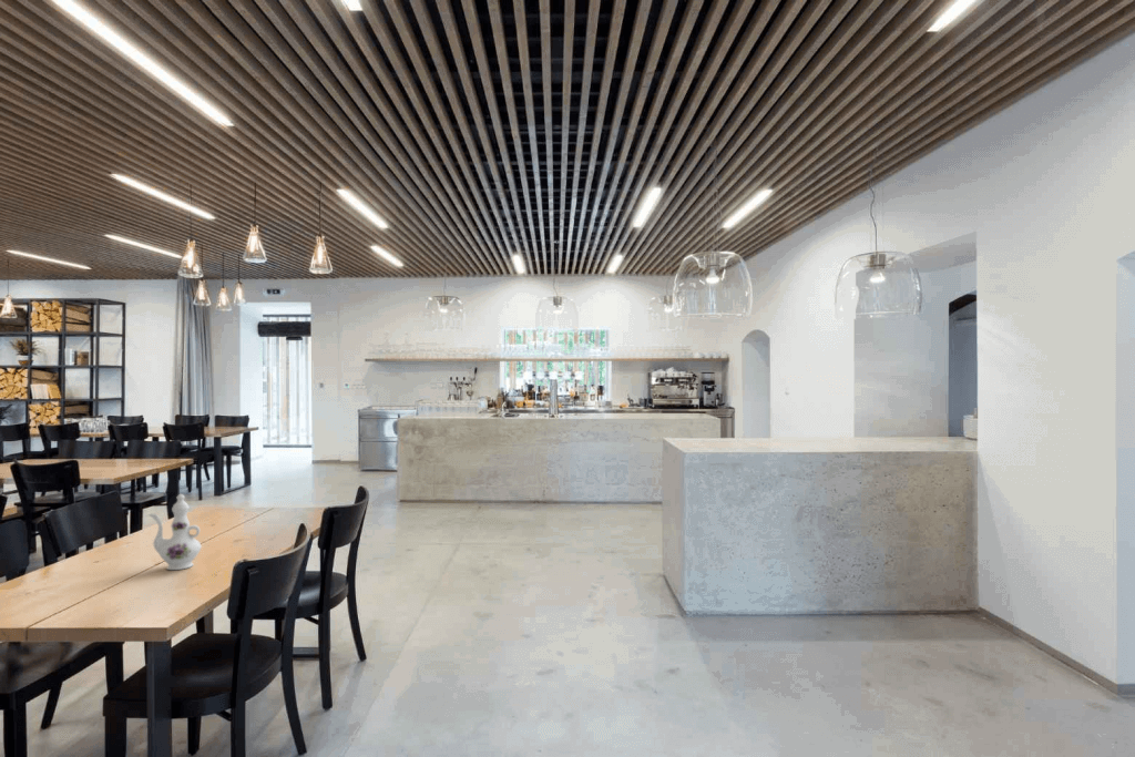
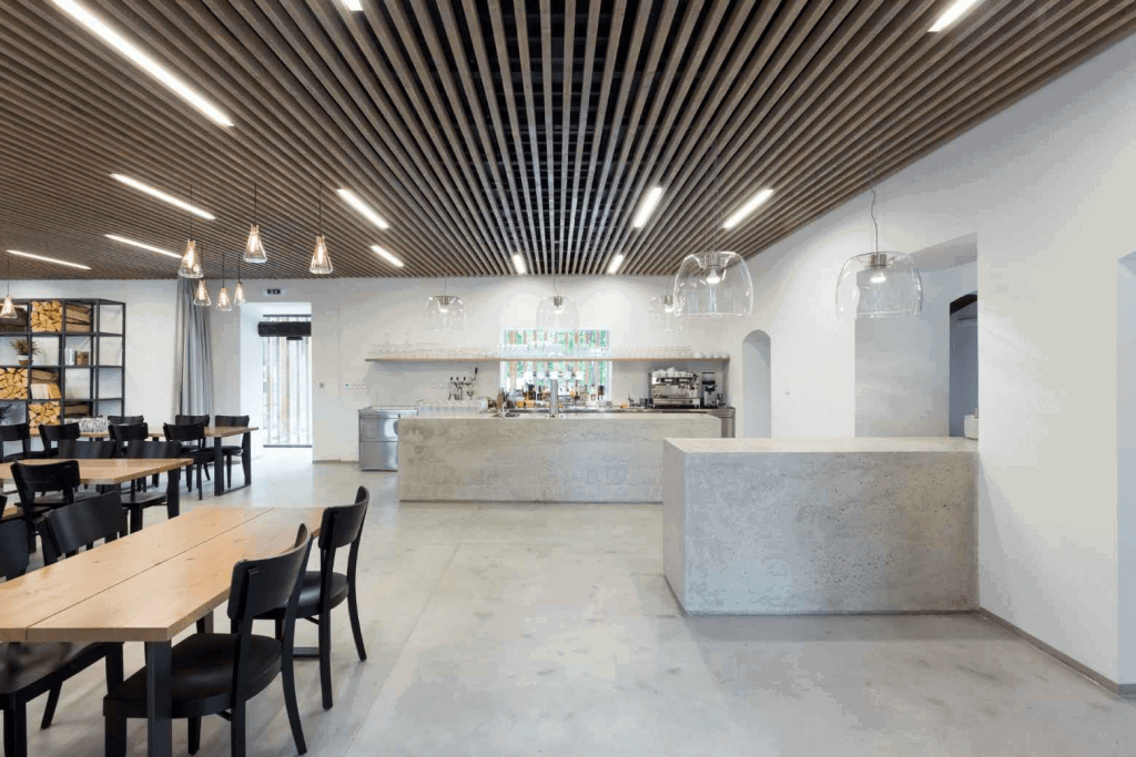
- chinaware (174, 531)
